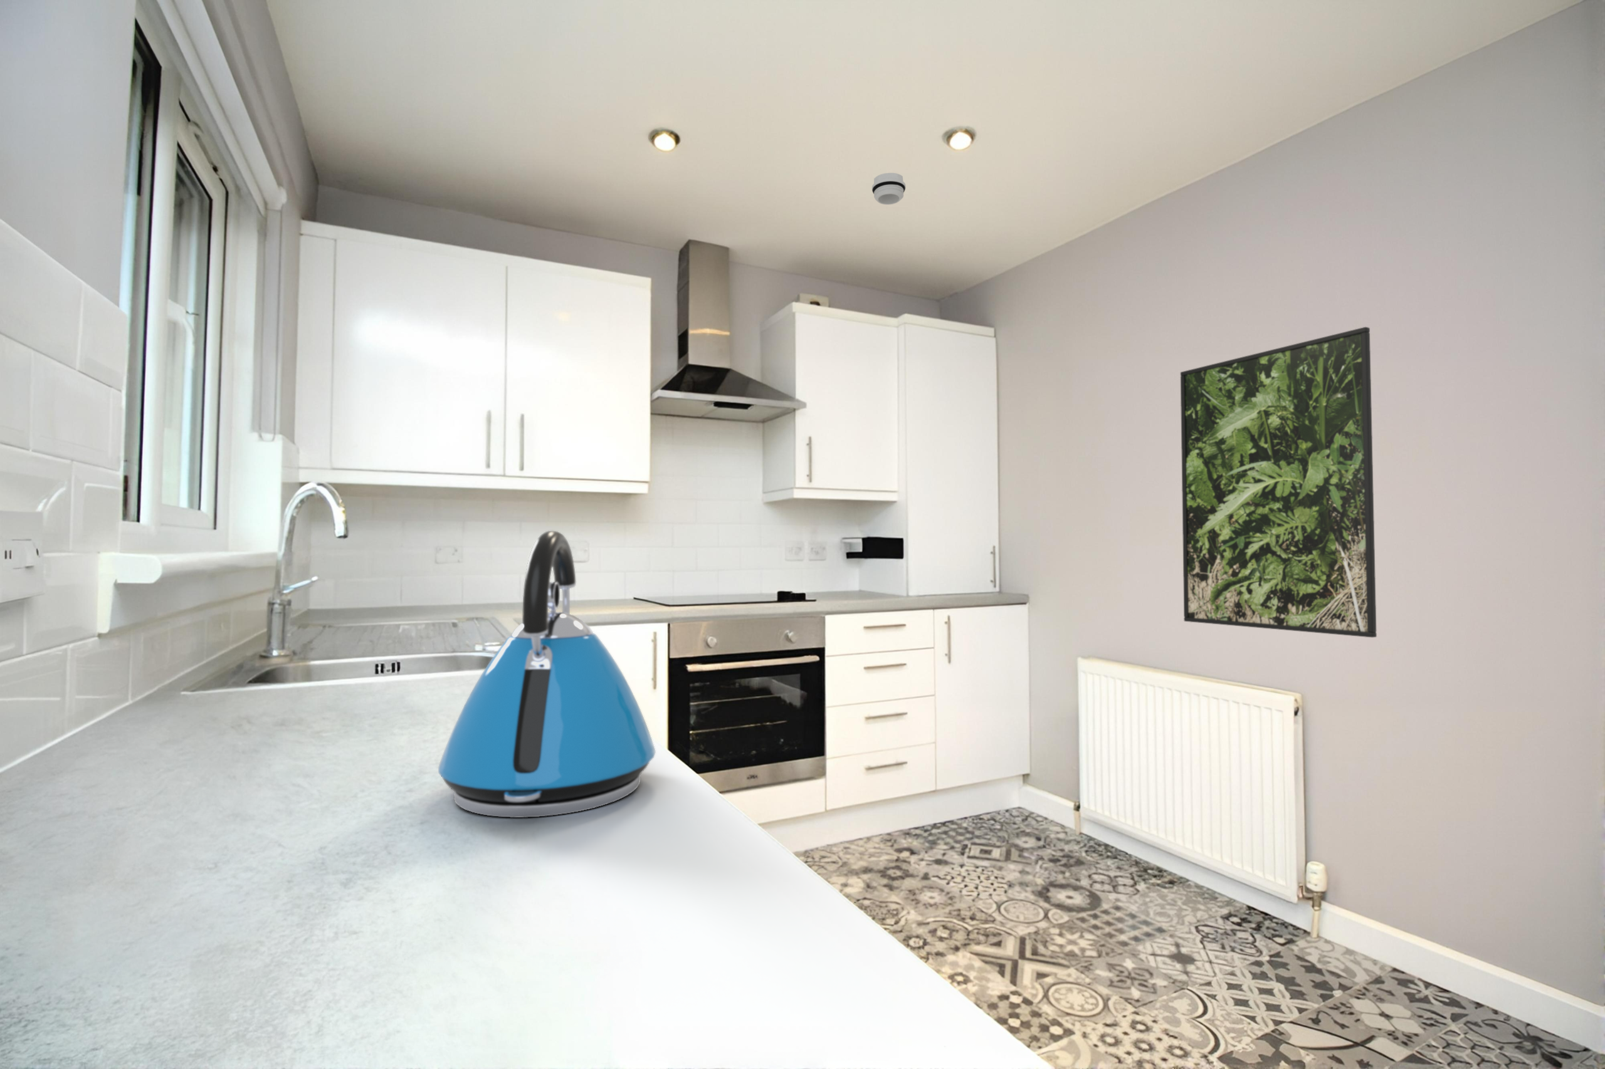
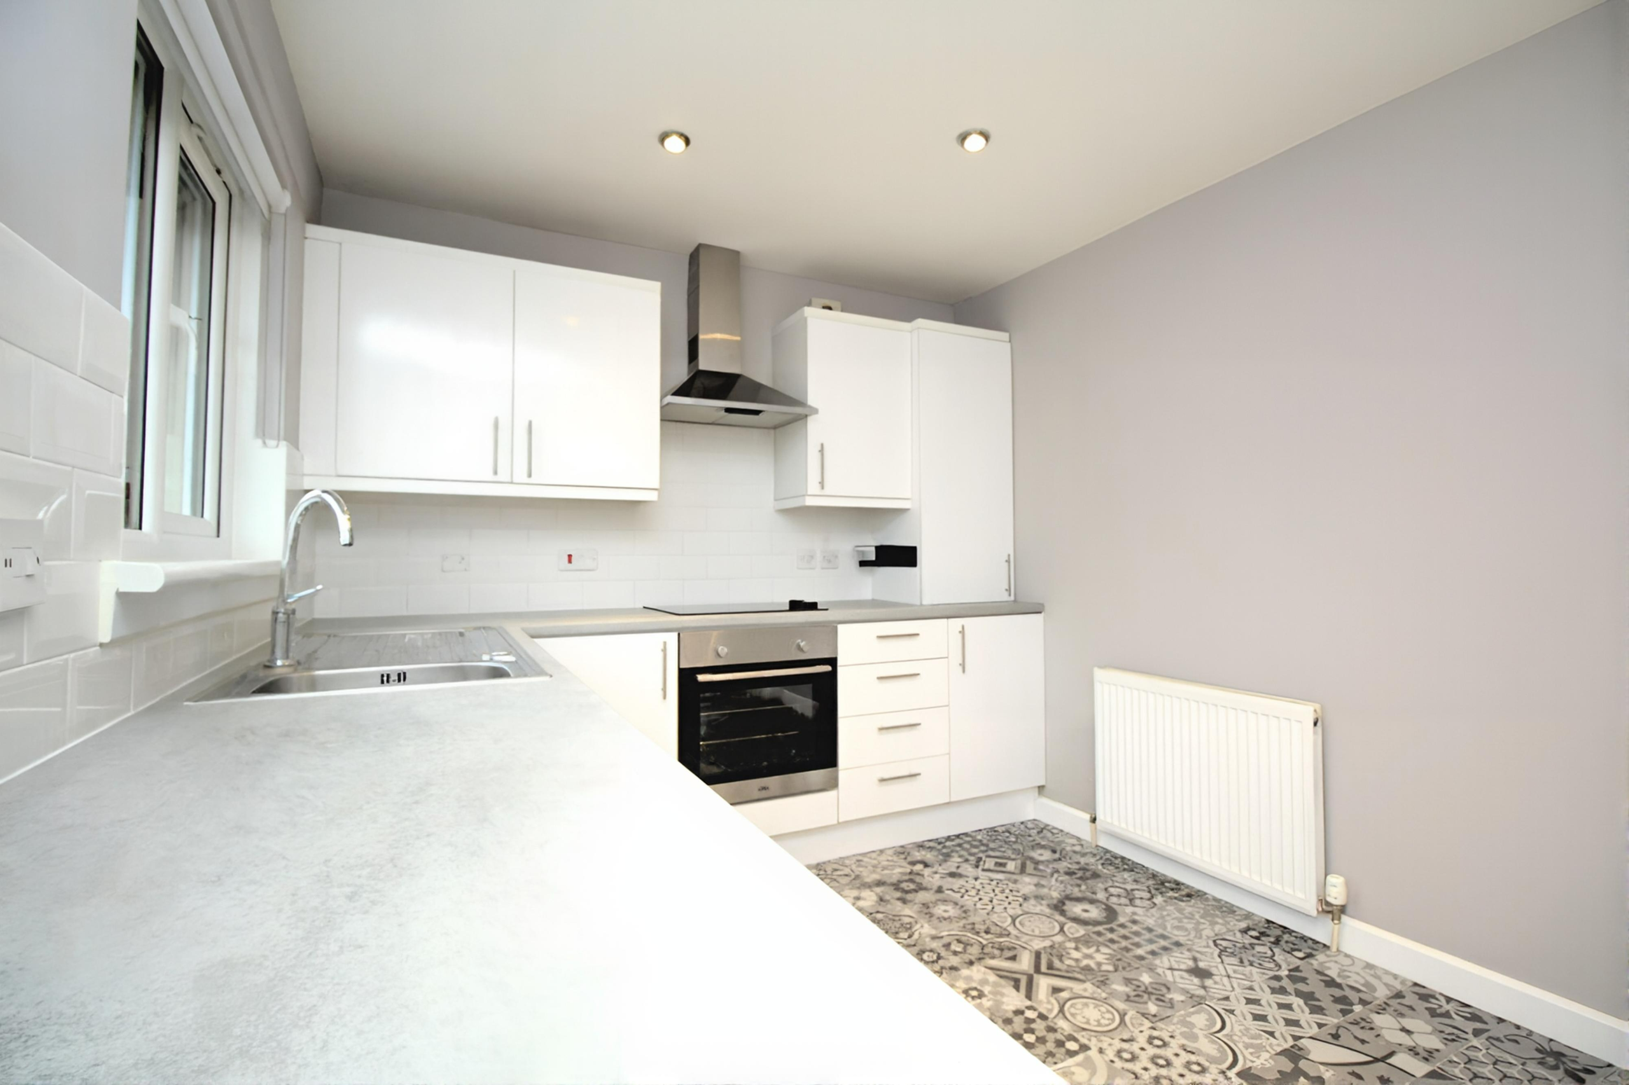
- smoke detector (888, 190)
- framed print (1267, 489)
- kettle (550, 660)
